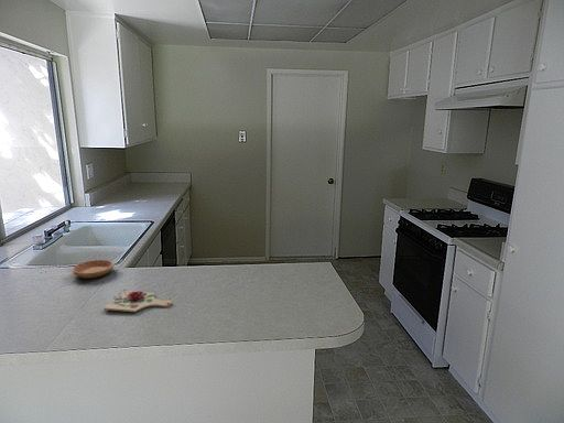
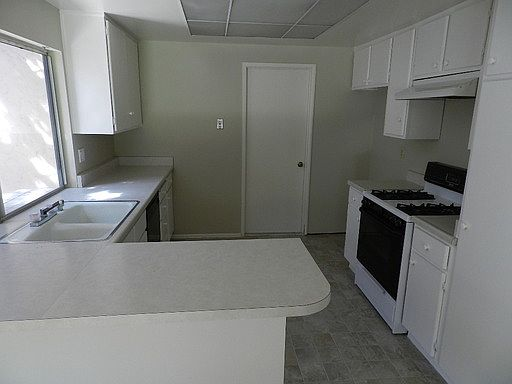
- cutting board (142, 299)
- saucer (94, 269)
